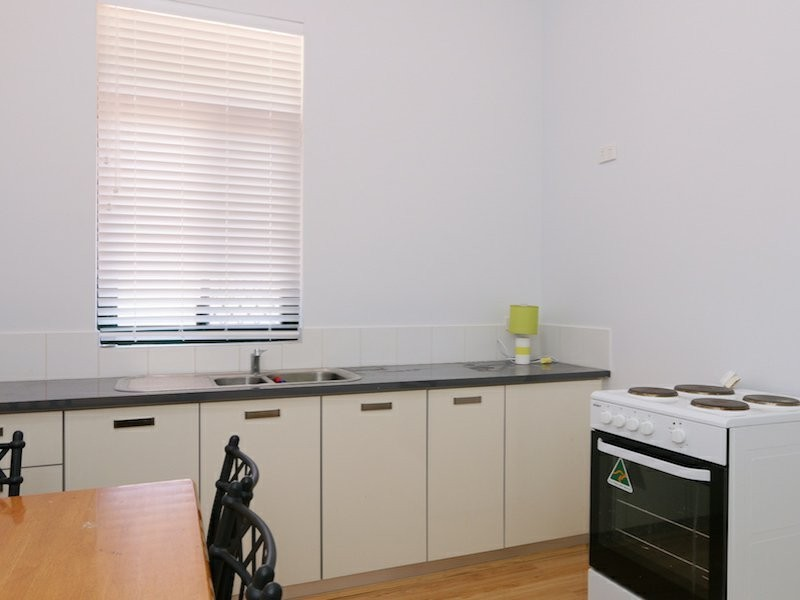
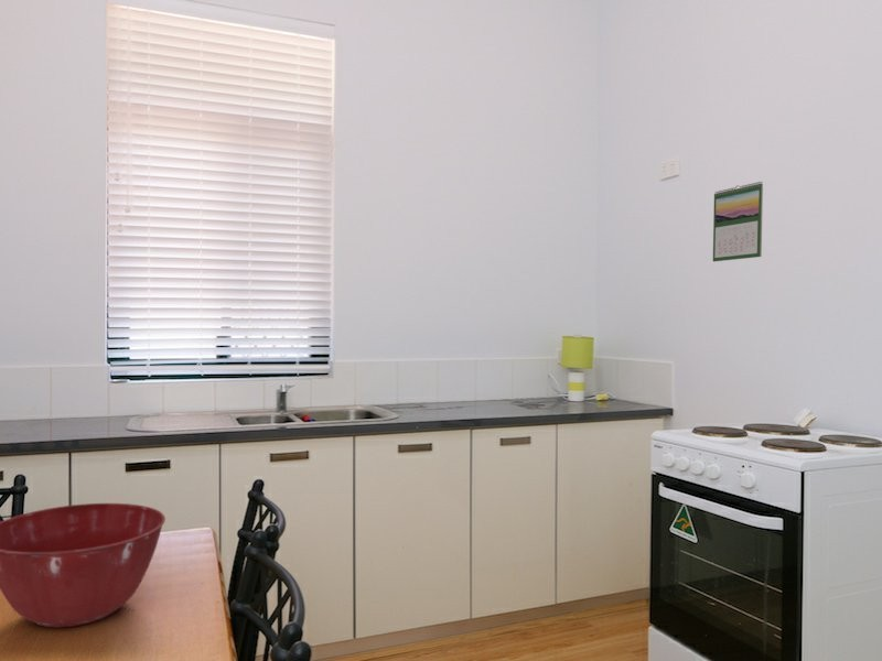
+ calendar (736, 221)
+ mixing bowl (77, 567)
